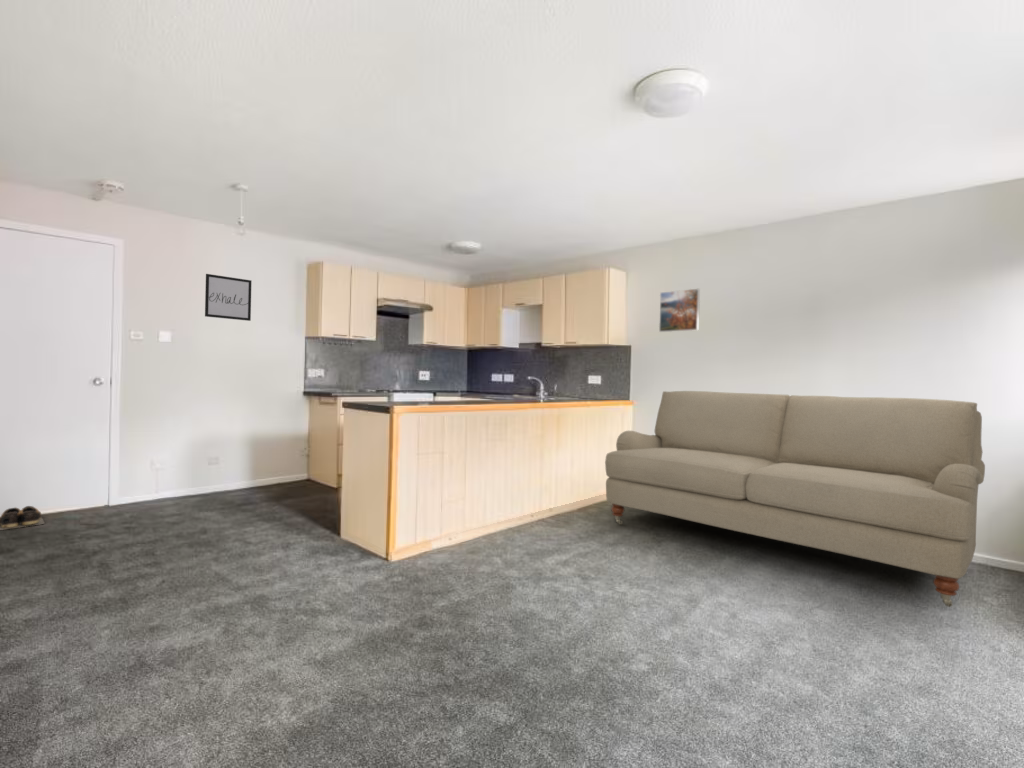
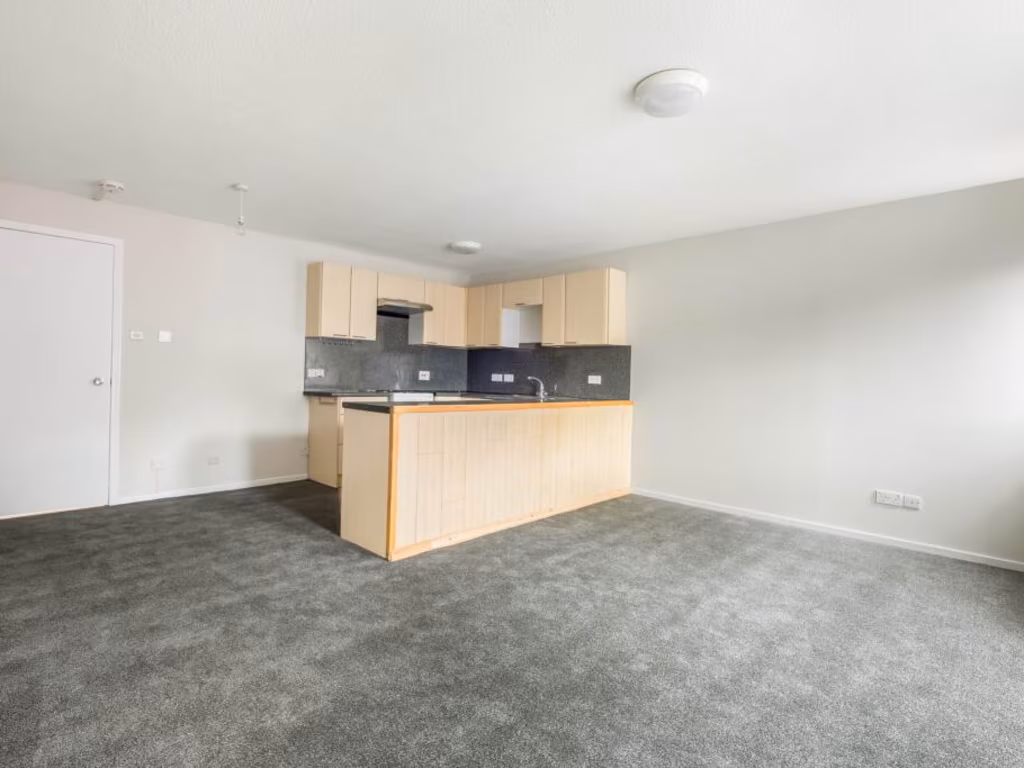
- sofa (774, 468)
- wall art (228, 297)
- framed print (679, 310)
- shoes (19, 514)
